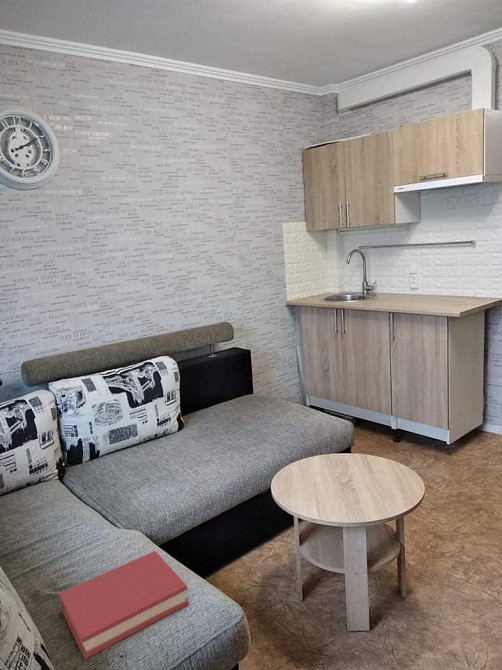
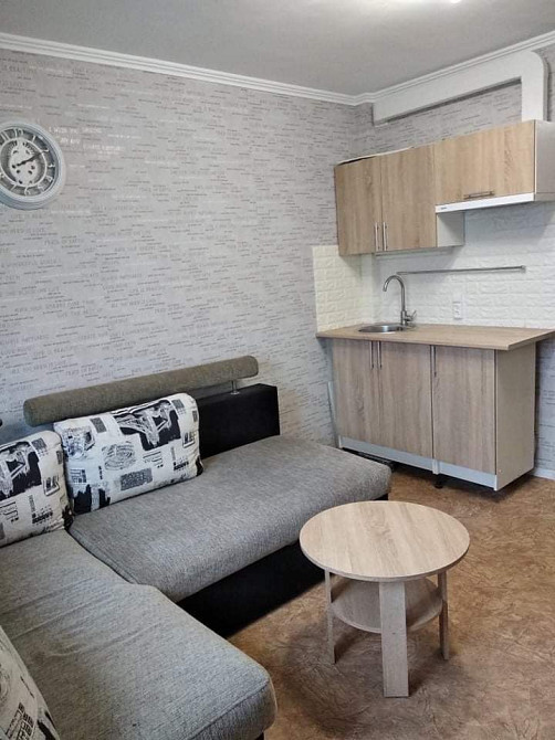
- hardback book (123, 598)
